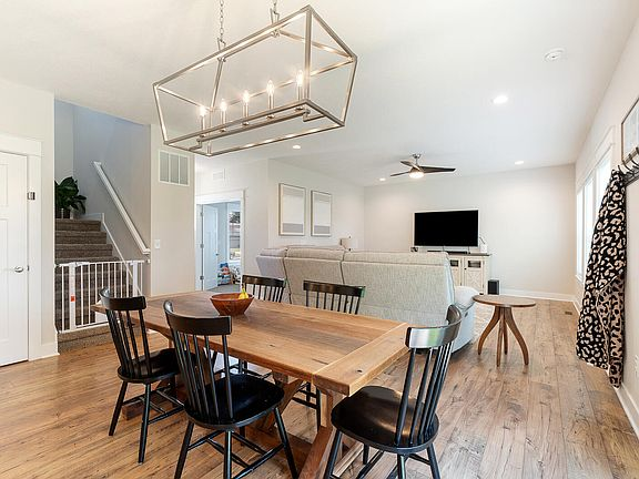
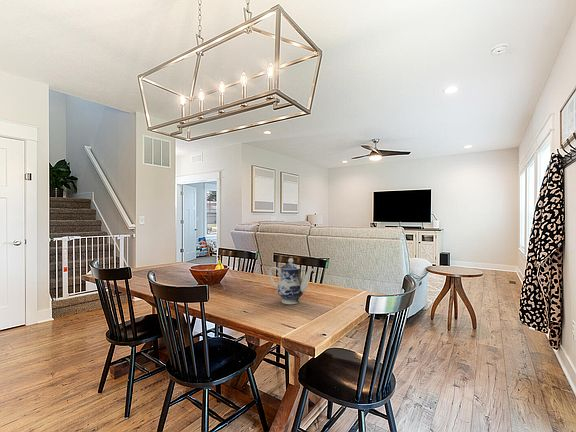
+ teapot (290, 280)
